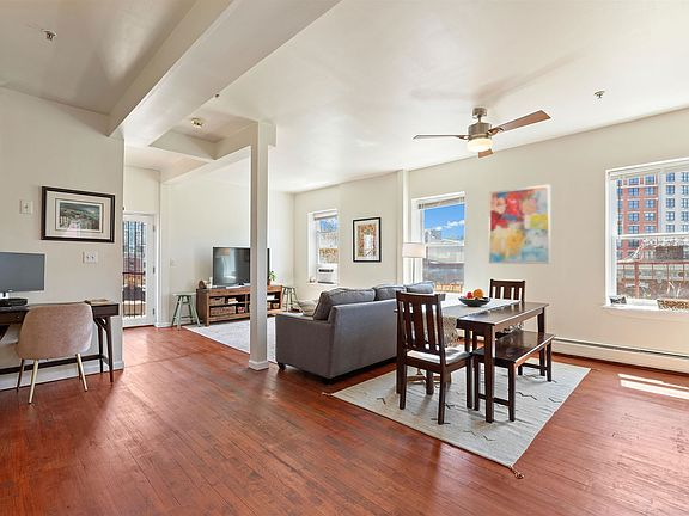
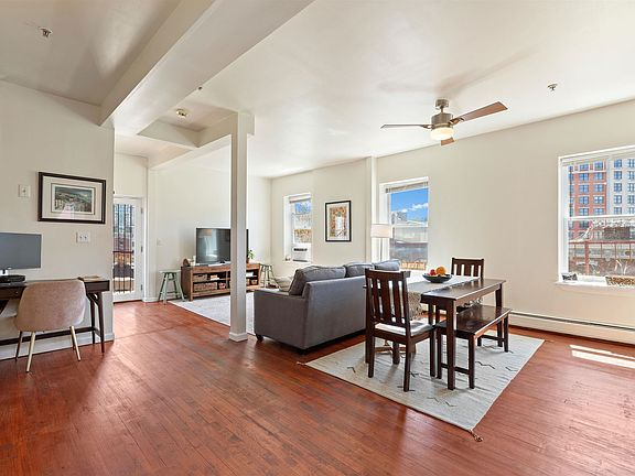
- wall art (518, 226)
